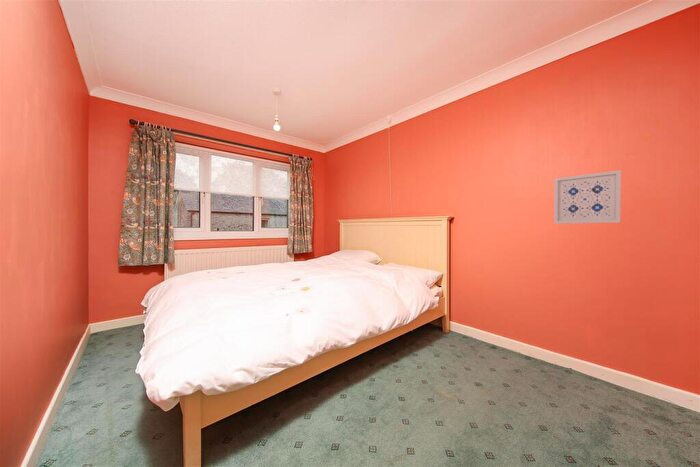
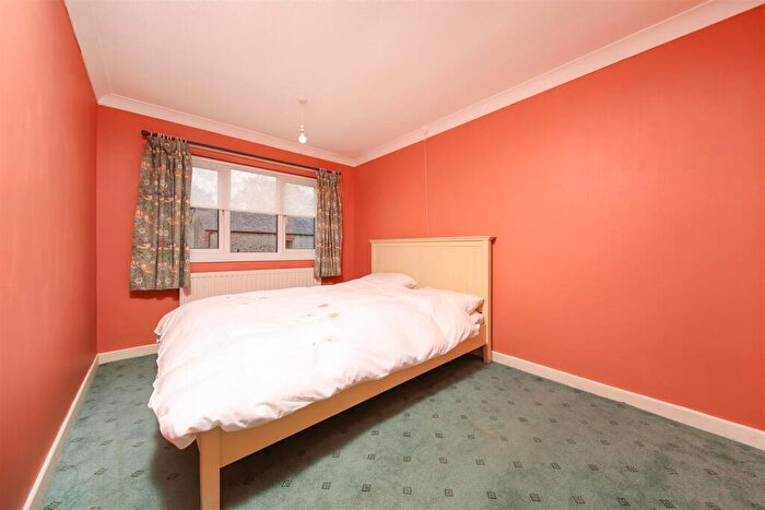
- wall art (585, 199)
